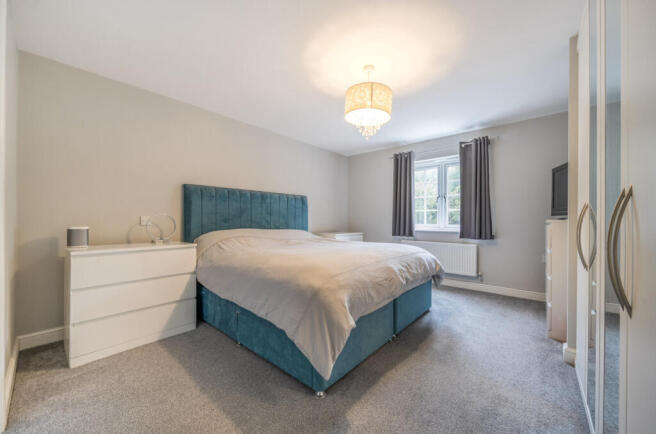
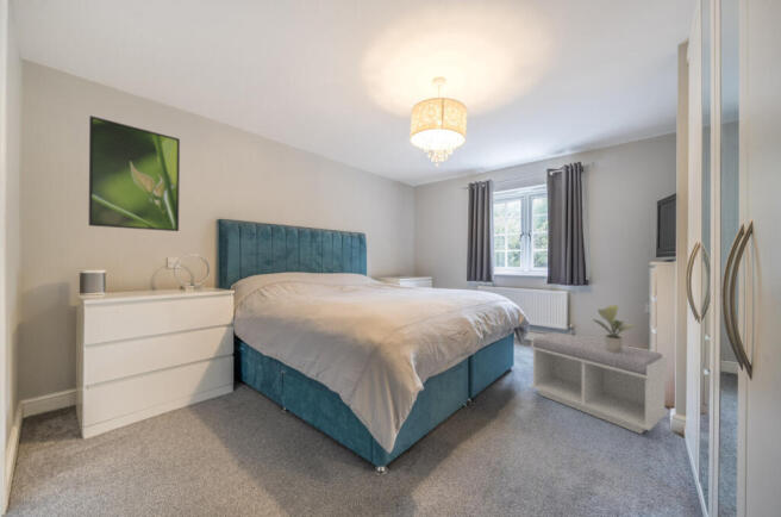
+ bench (592, 374)
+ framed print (137, 177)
+ potted plant (616, 326)
